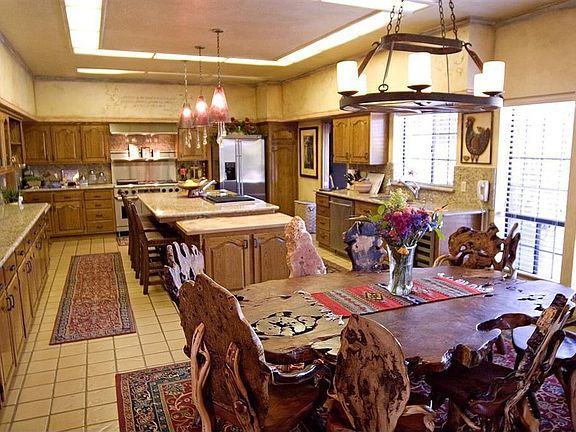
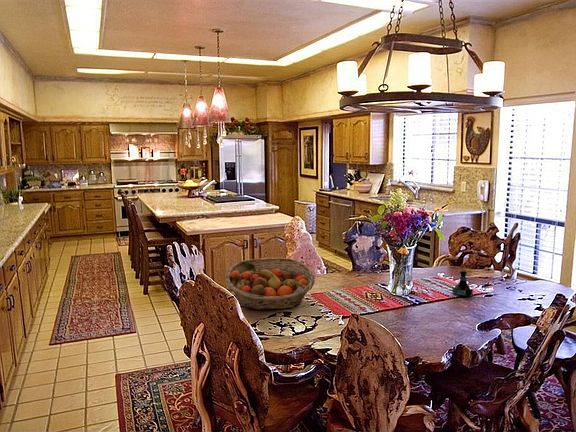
+ tequila bottle (462, 282)
+ fruit basket (270, 283)
